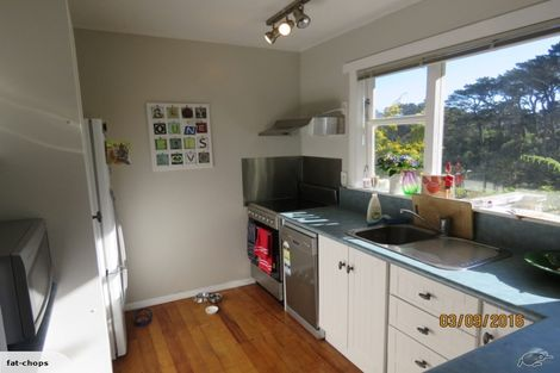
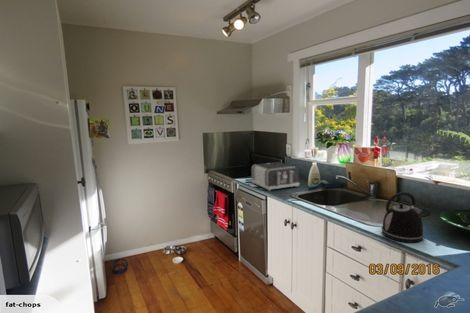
+ toaster (275, 175)
+ kettle (402, 213)
